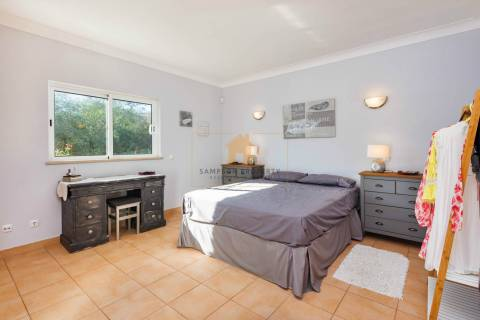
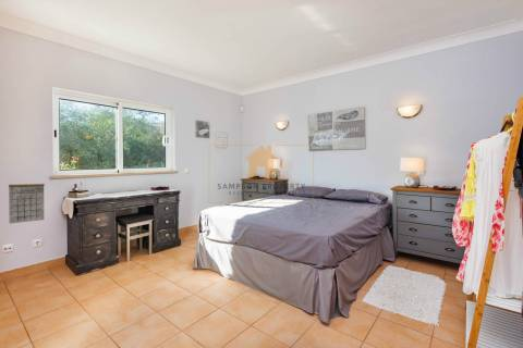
+ calendar (27, 198)
